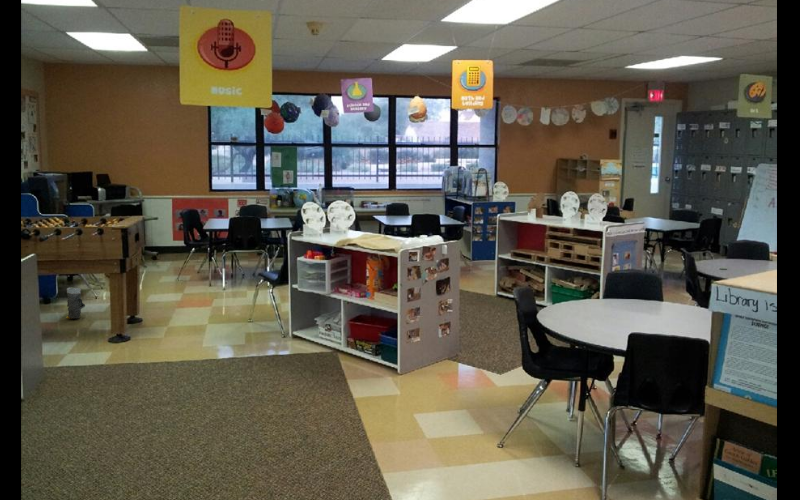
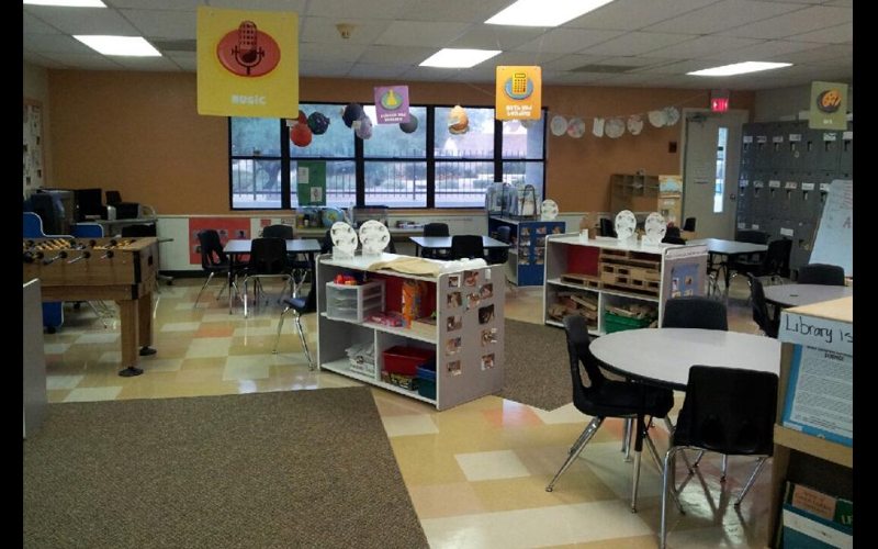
- bag (76, 303)
